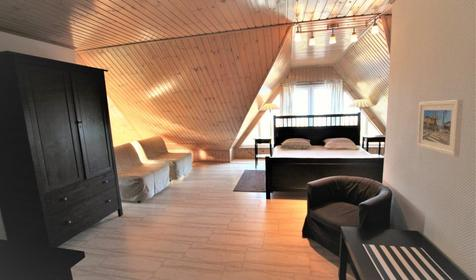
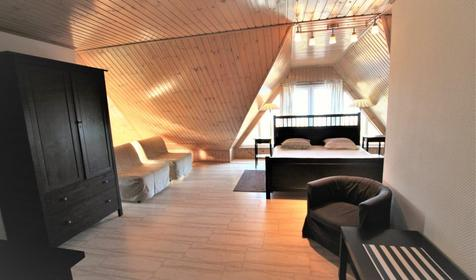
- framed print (436, 126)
